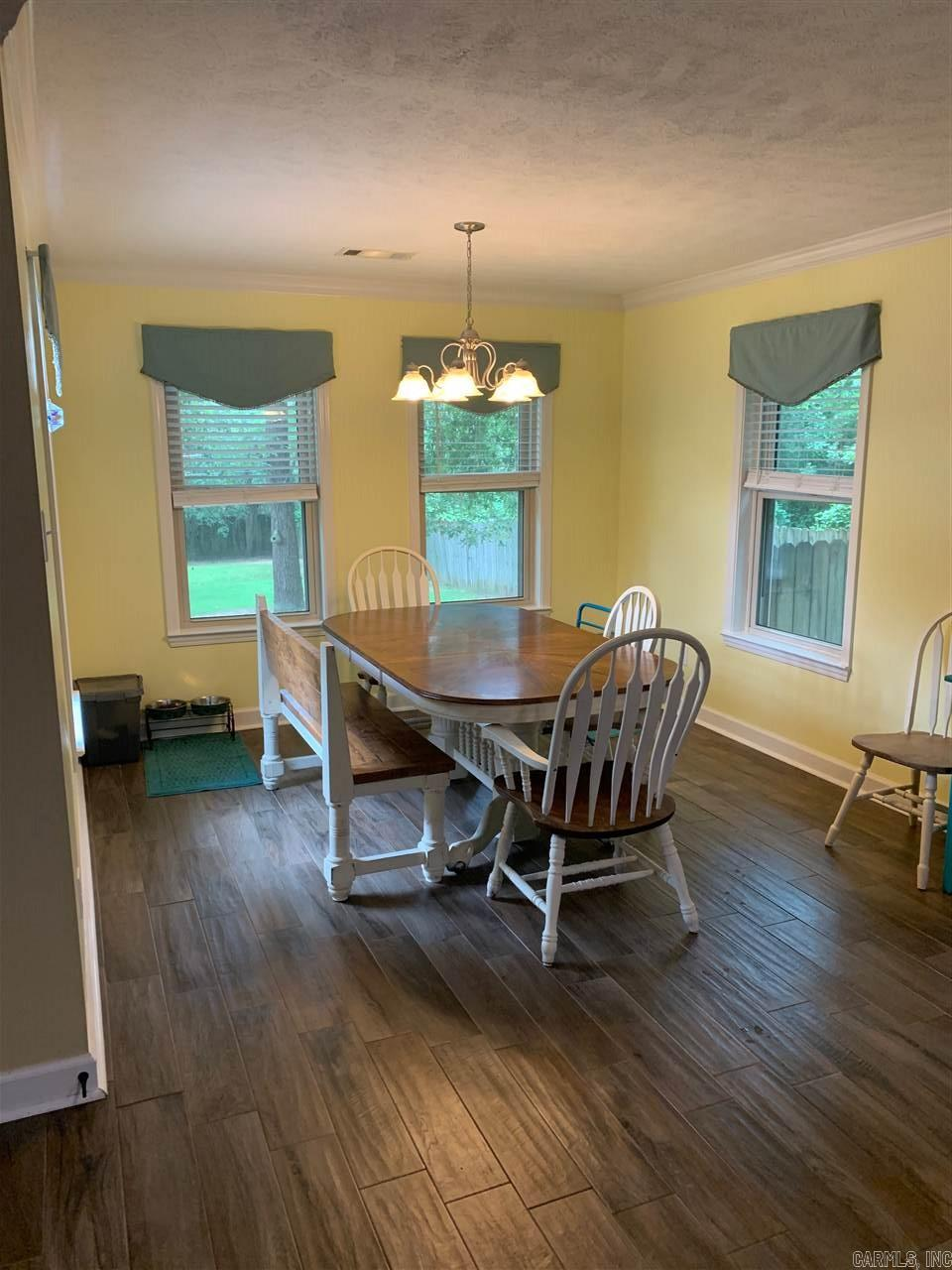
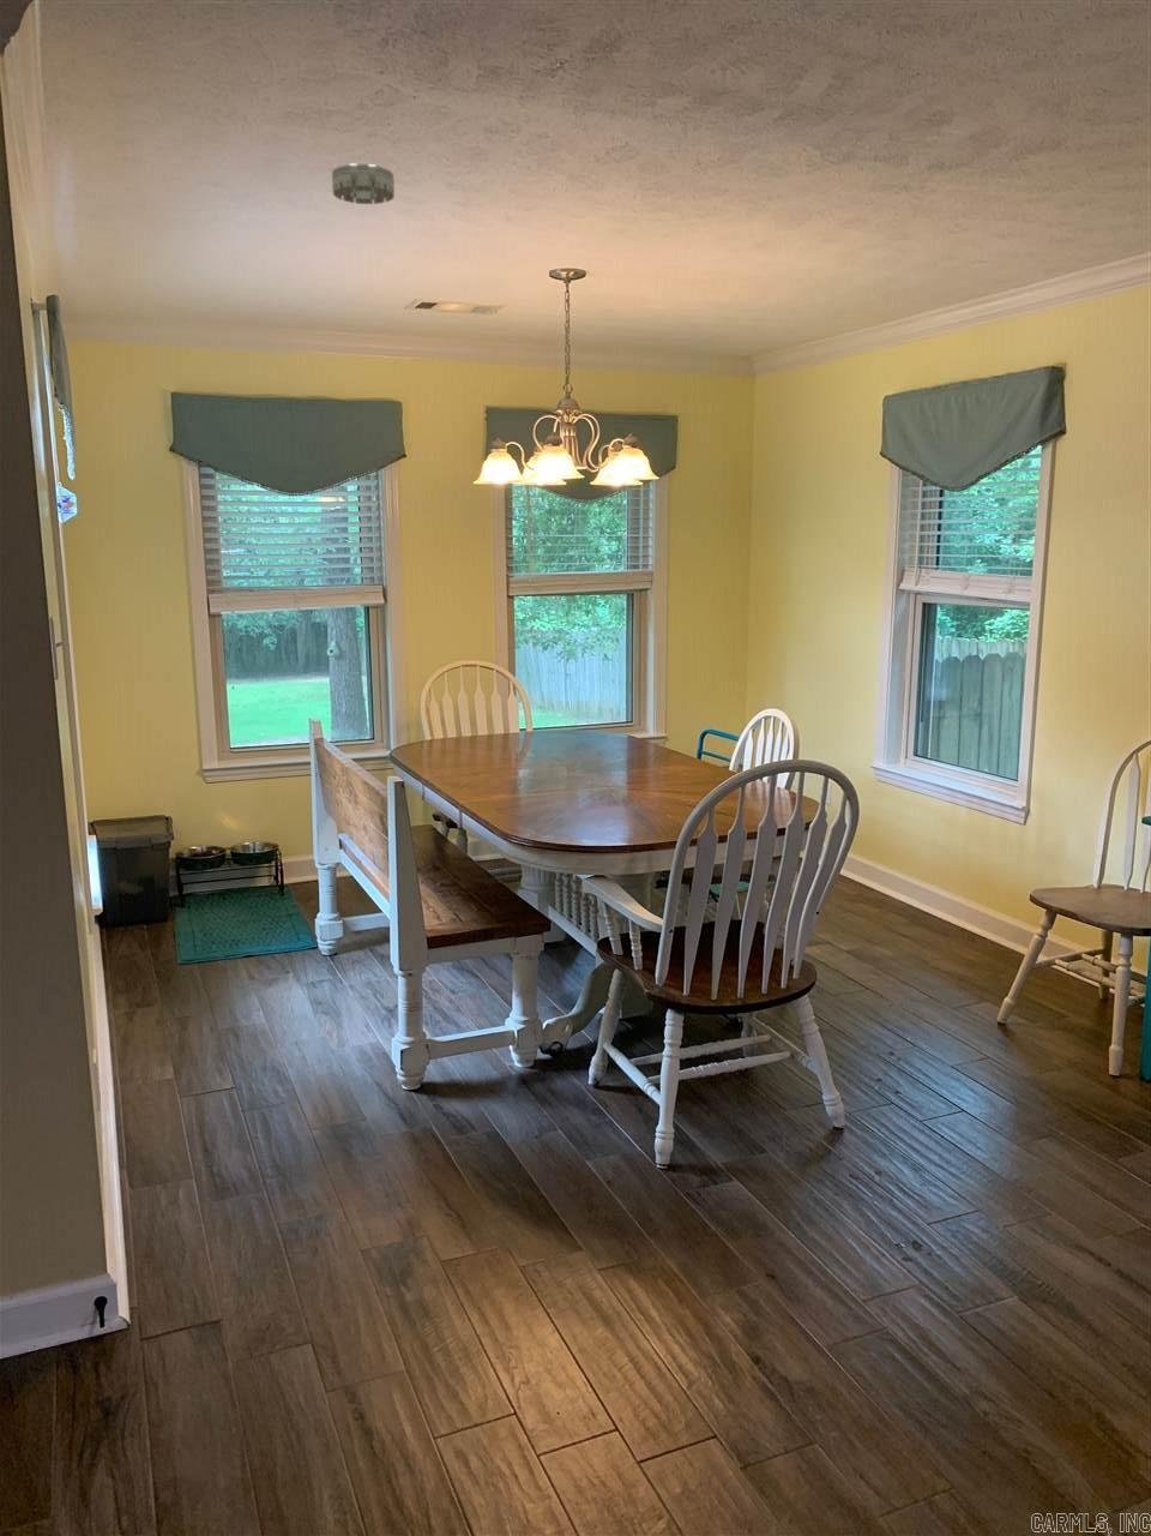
+ smoke detector (363, 183)
